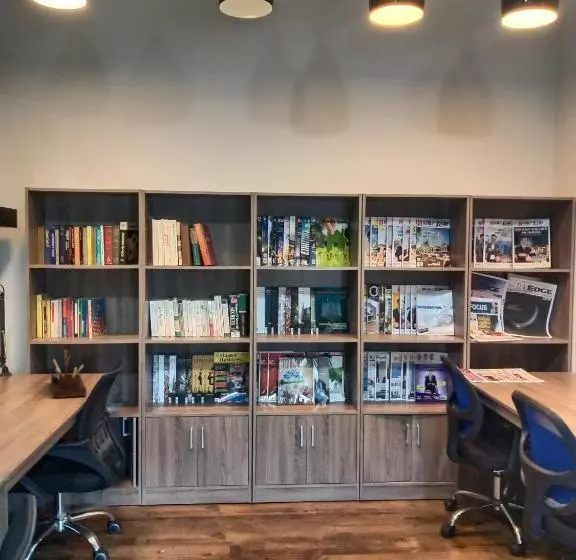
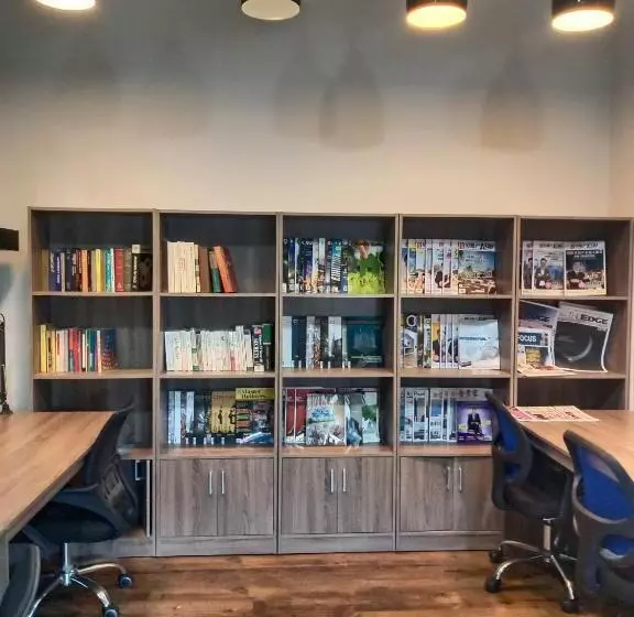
- desk organizer (66, 371)
